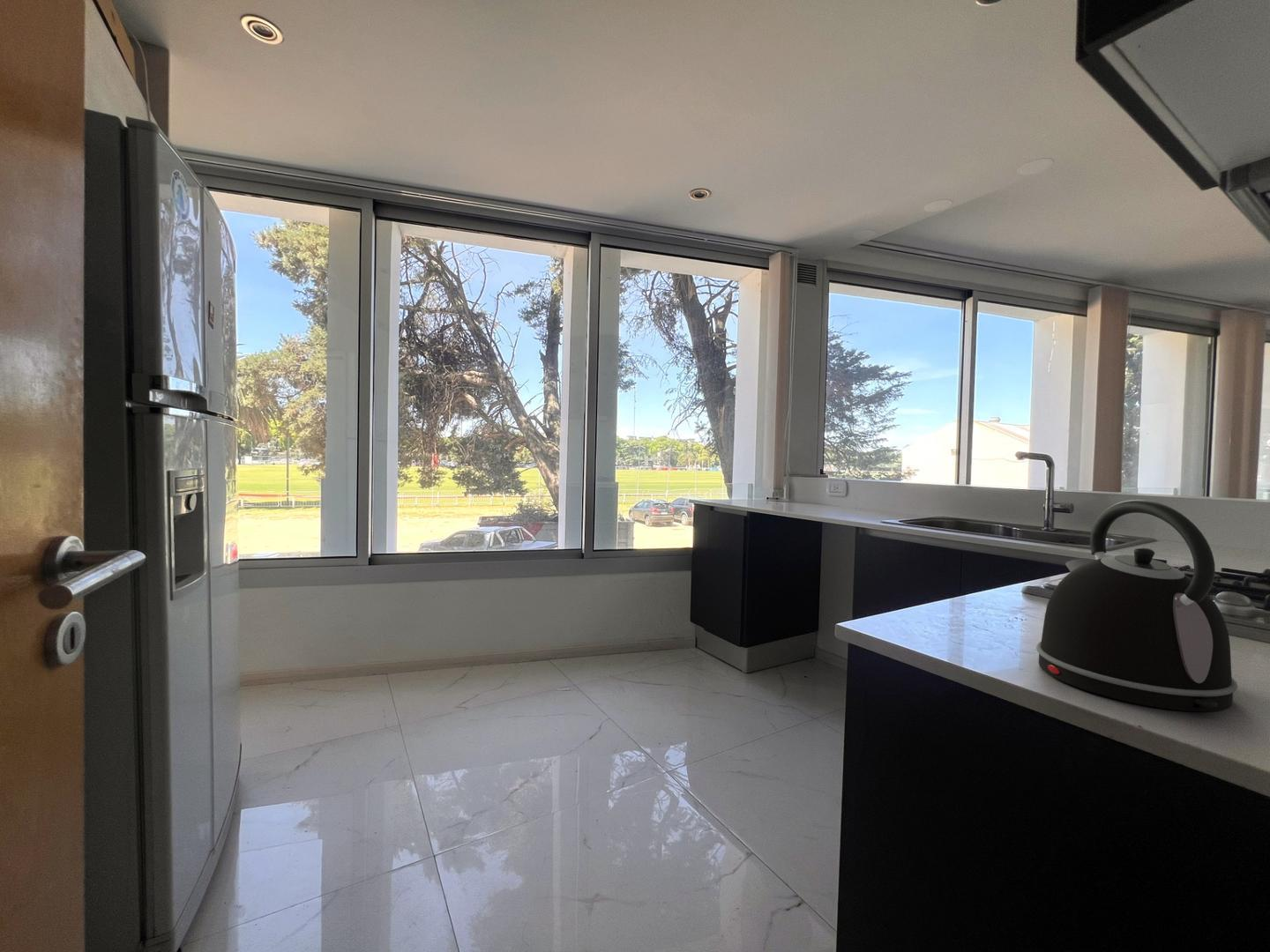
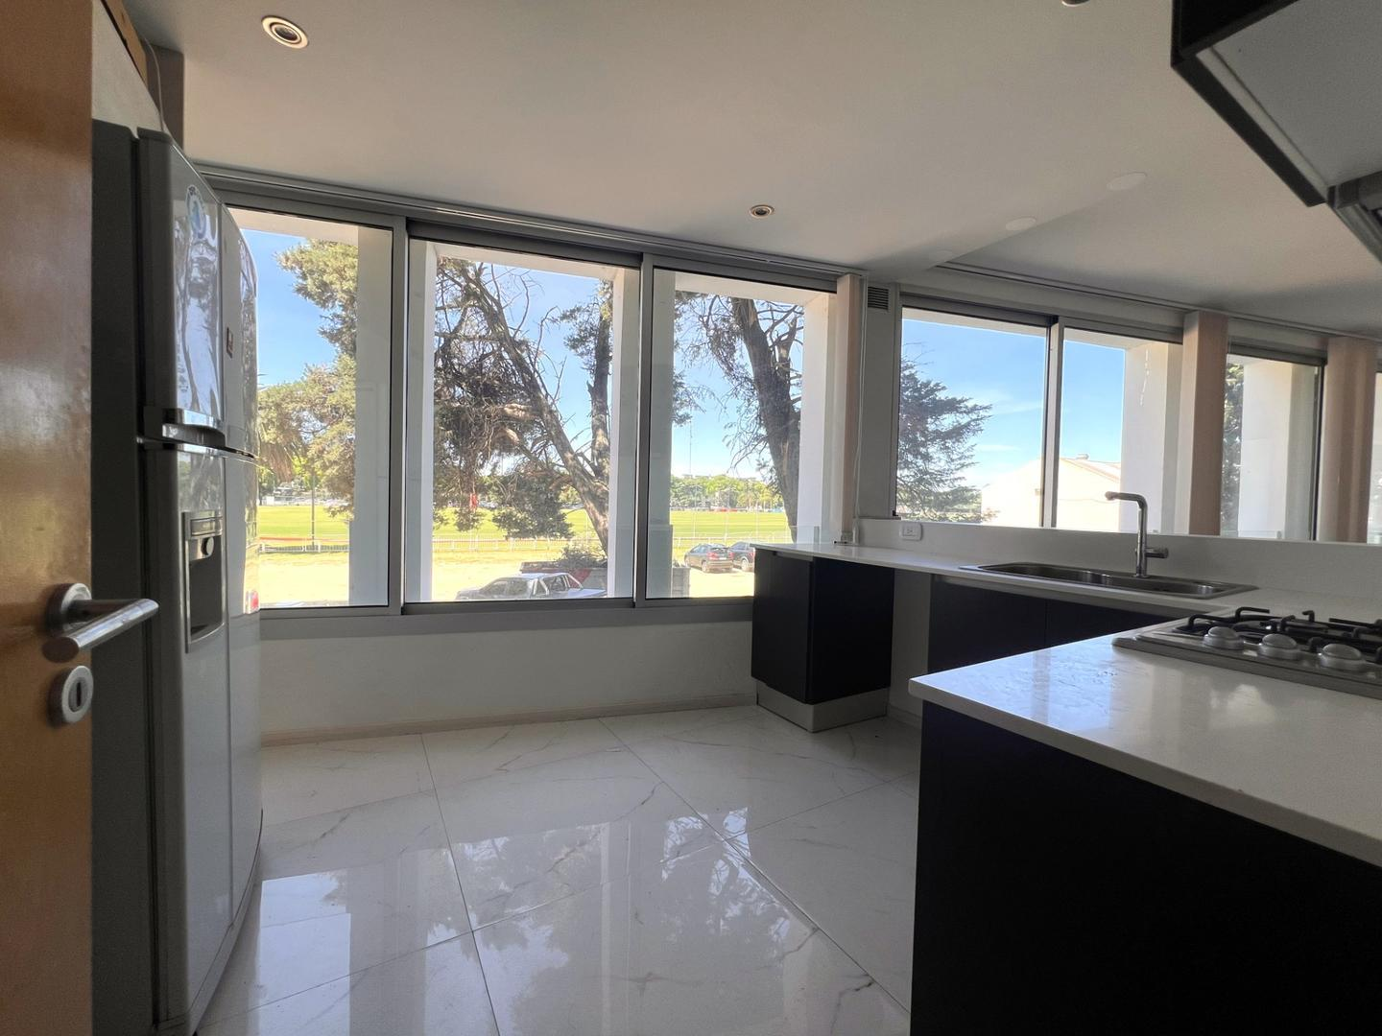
- kettle (1132, 590)
